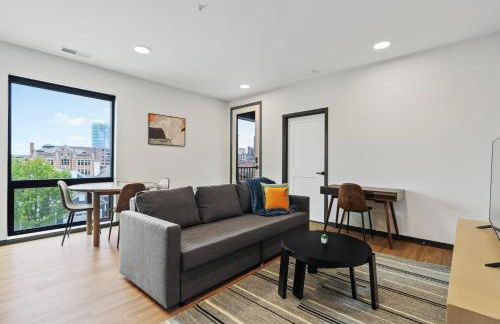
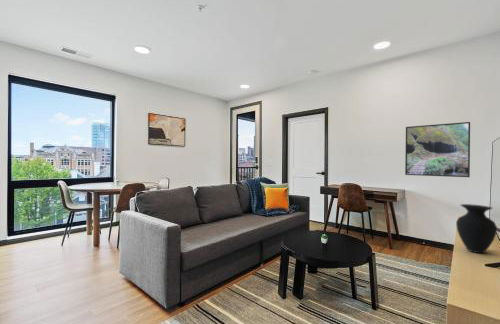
+ vase (475, 228)
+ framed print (435, 150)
